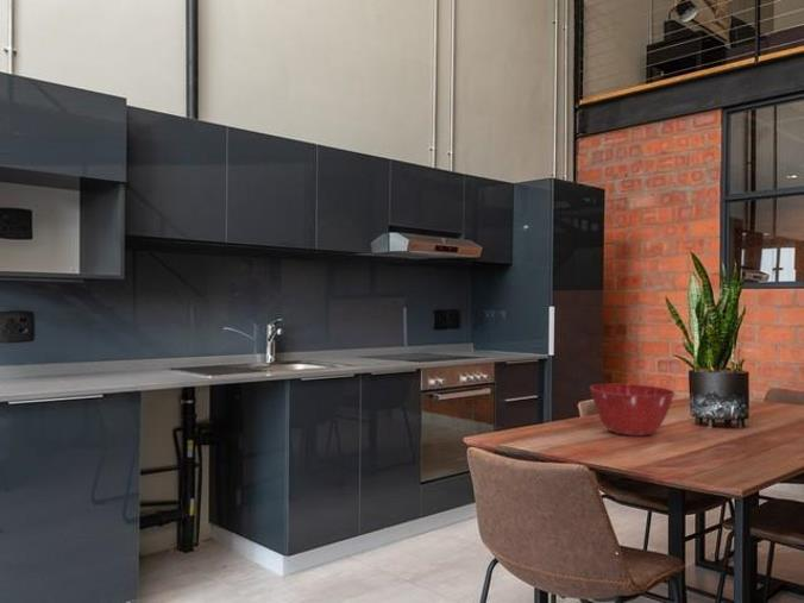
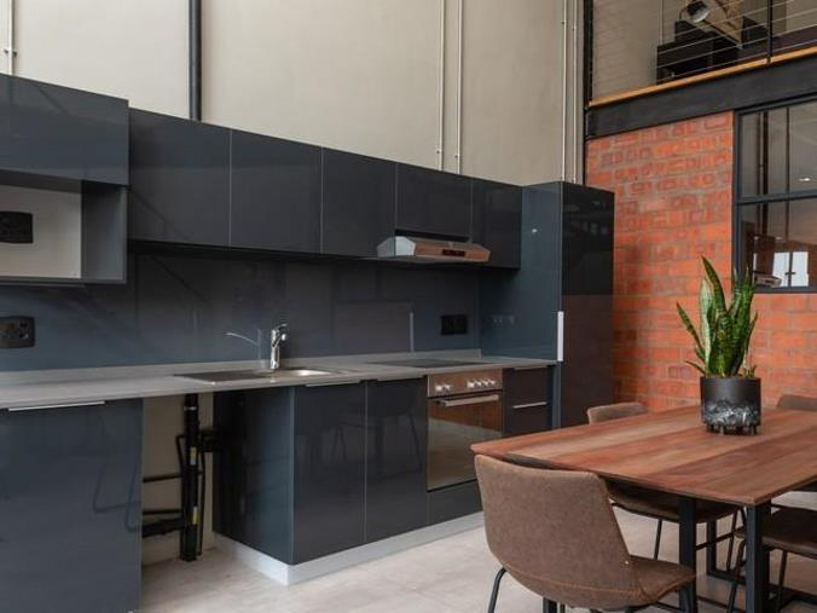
- mixing bowl (630, 410)
